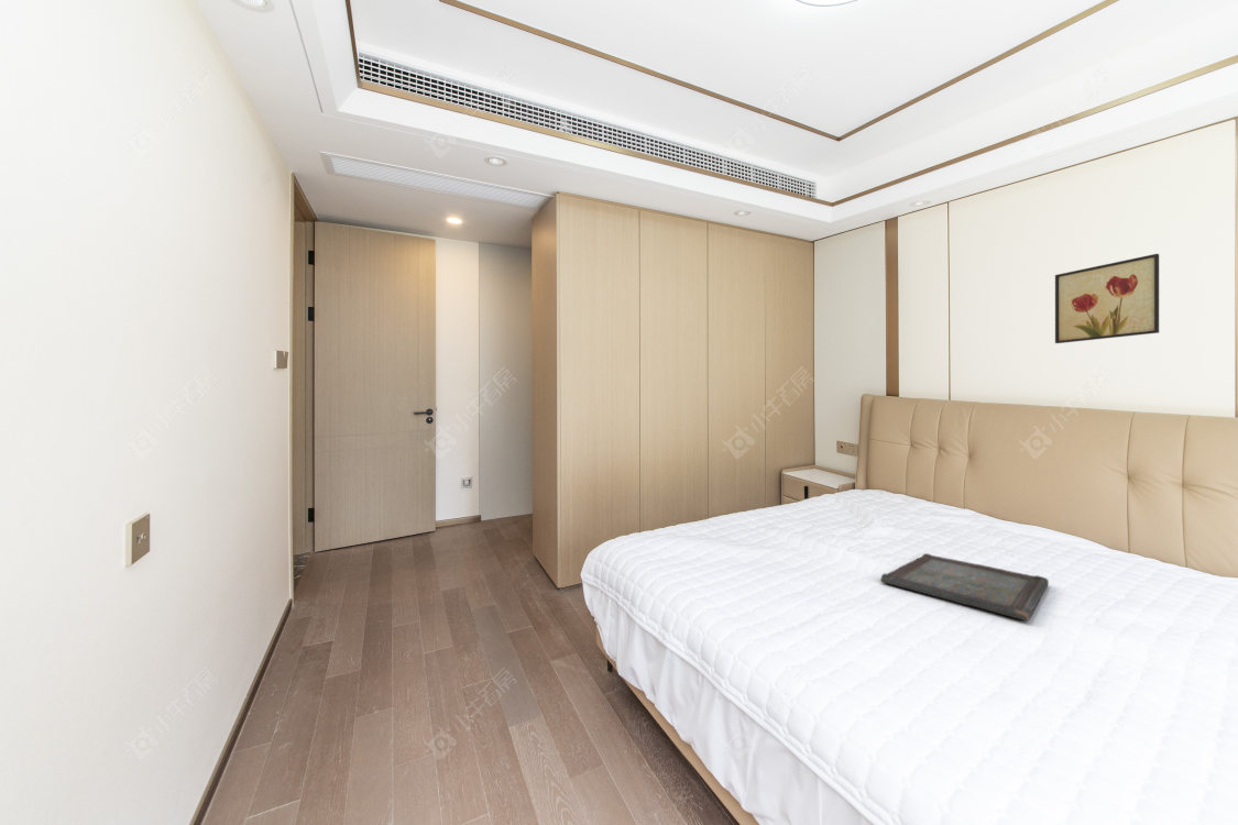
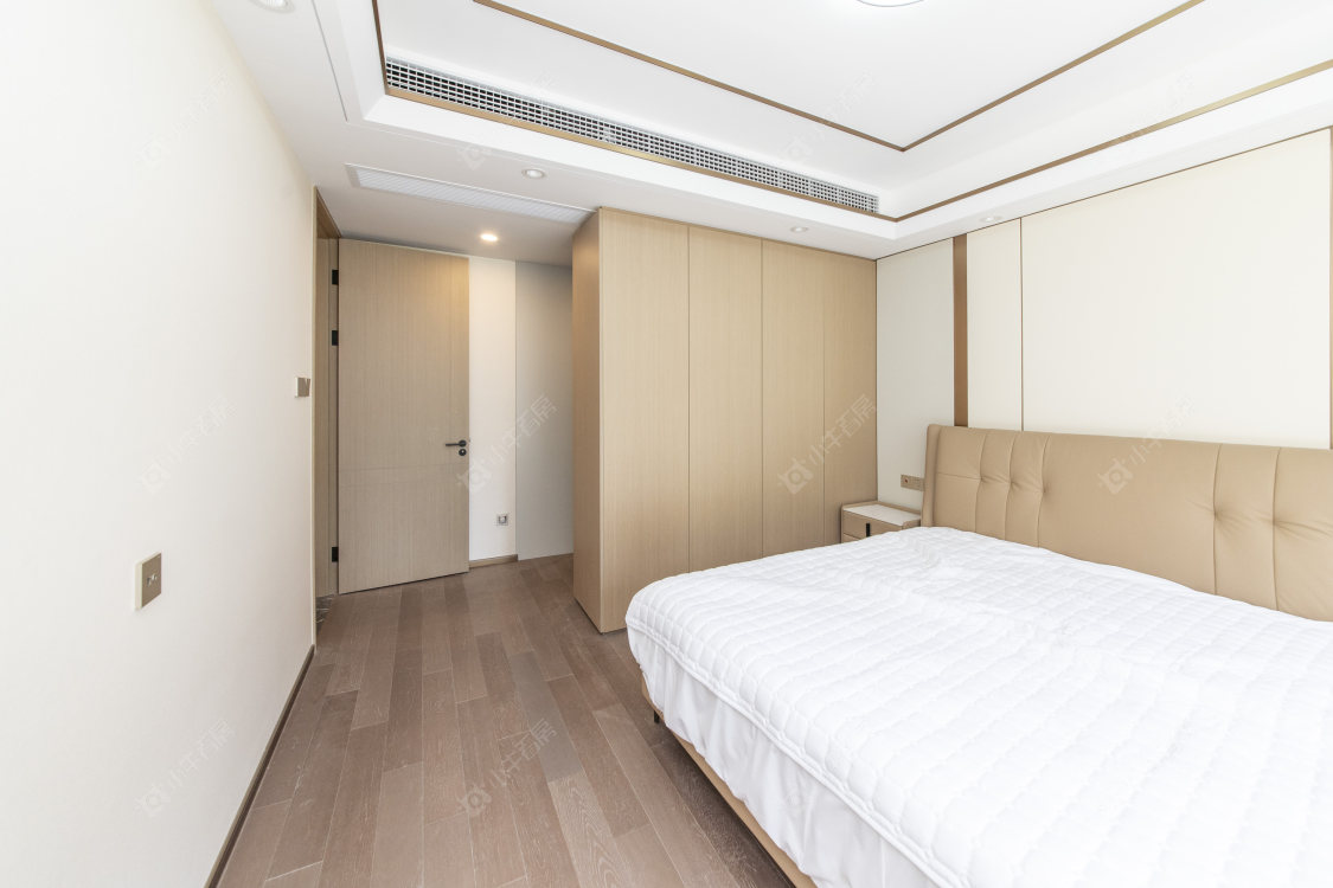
- serving tray (966, 581)
- wall art (1104, 301)
